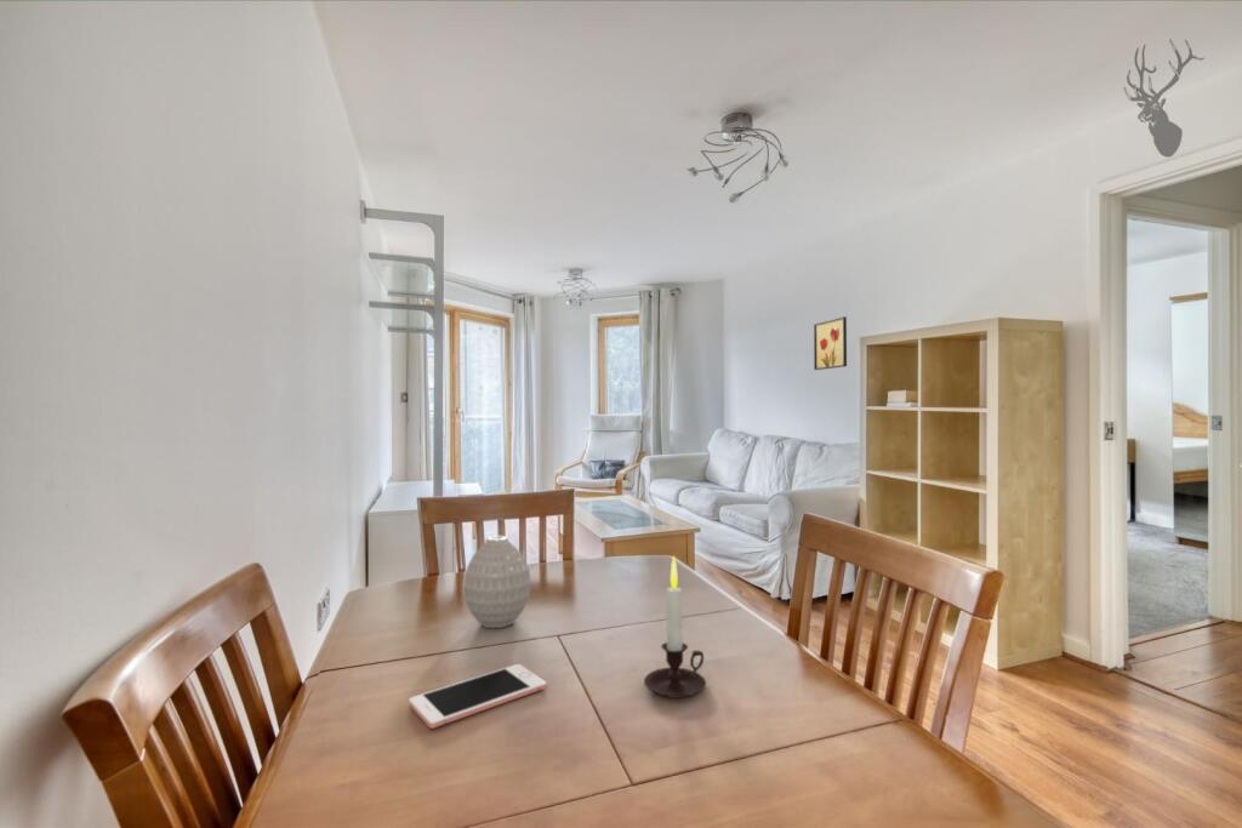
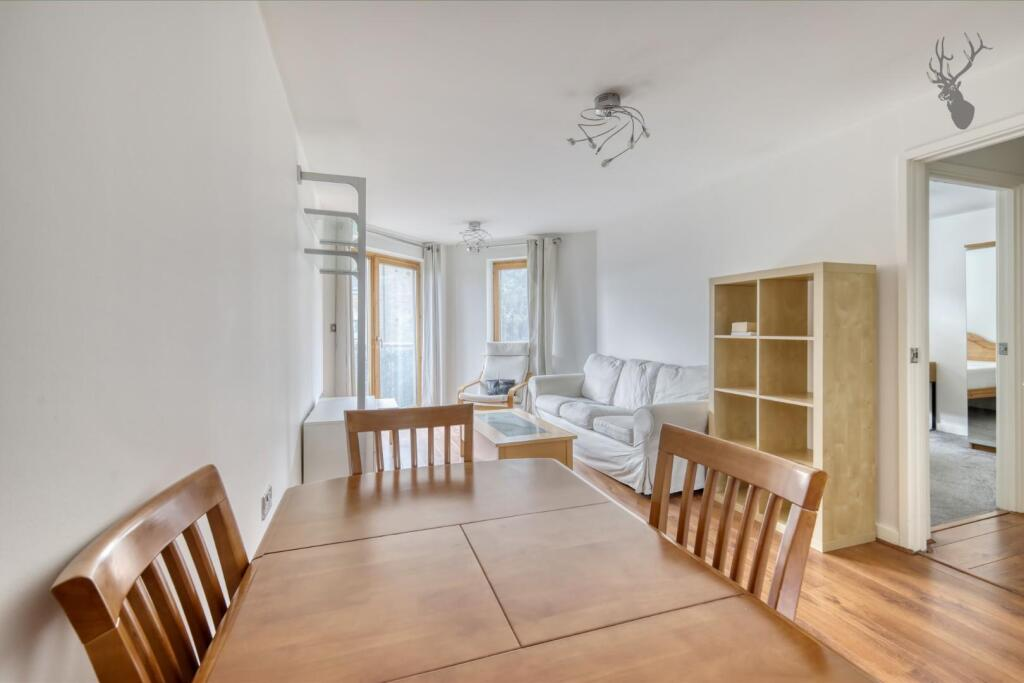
- vase (497, 579)
- wall art (830, 344)
- cell phone (479, 692)
- candle (679, 619)
